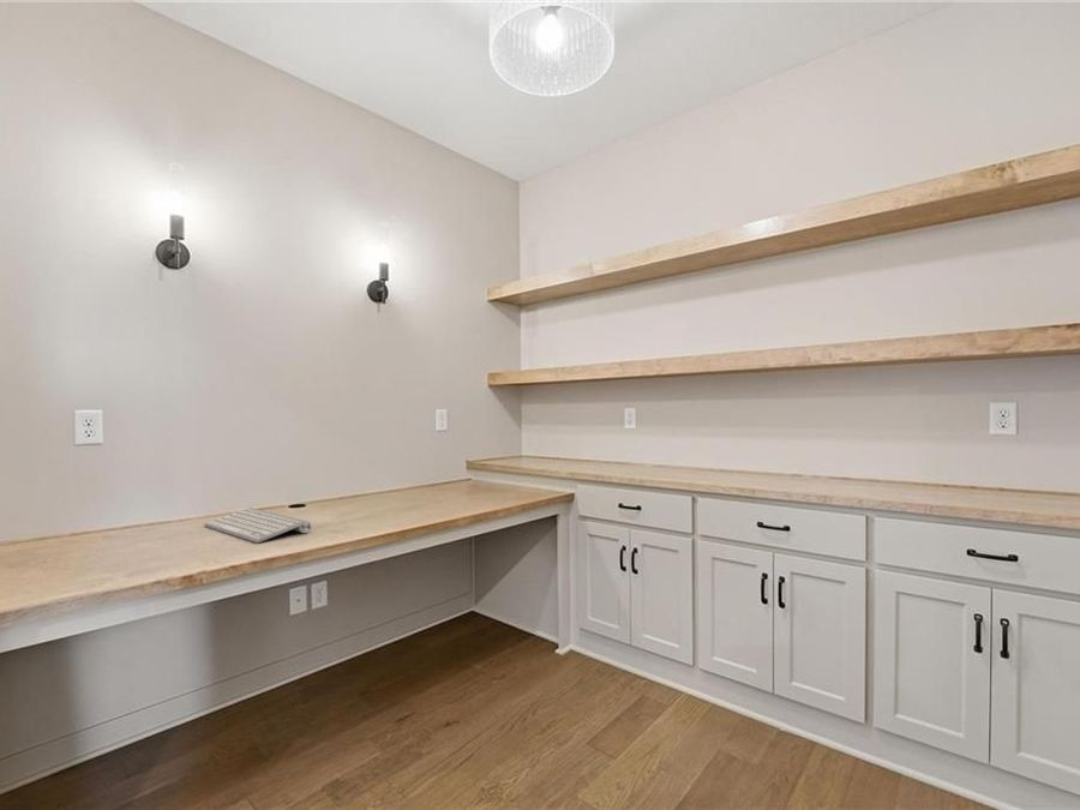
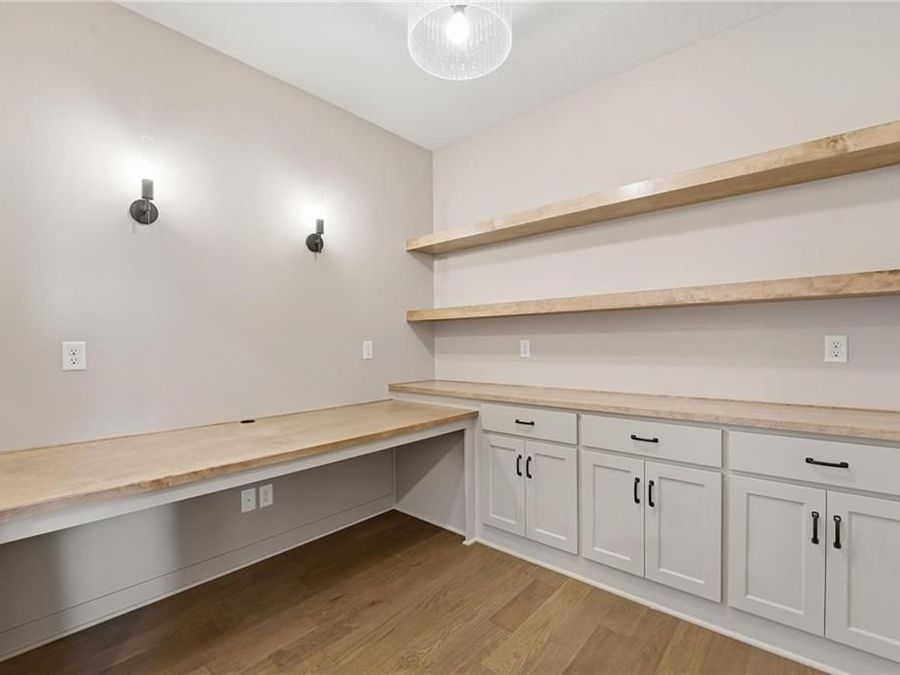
- computer keyboard (256, 522)
